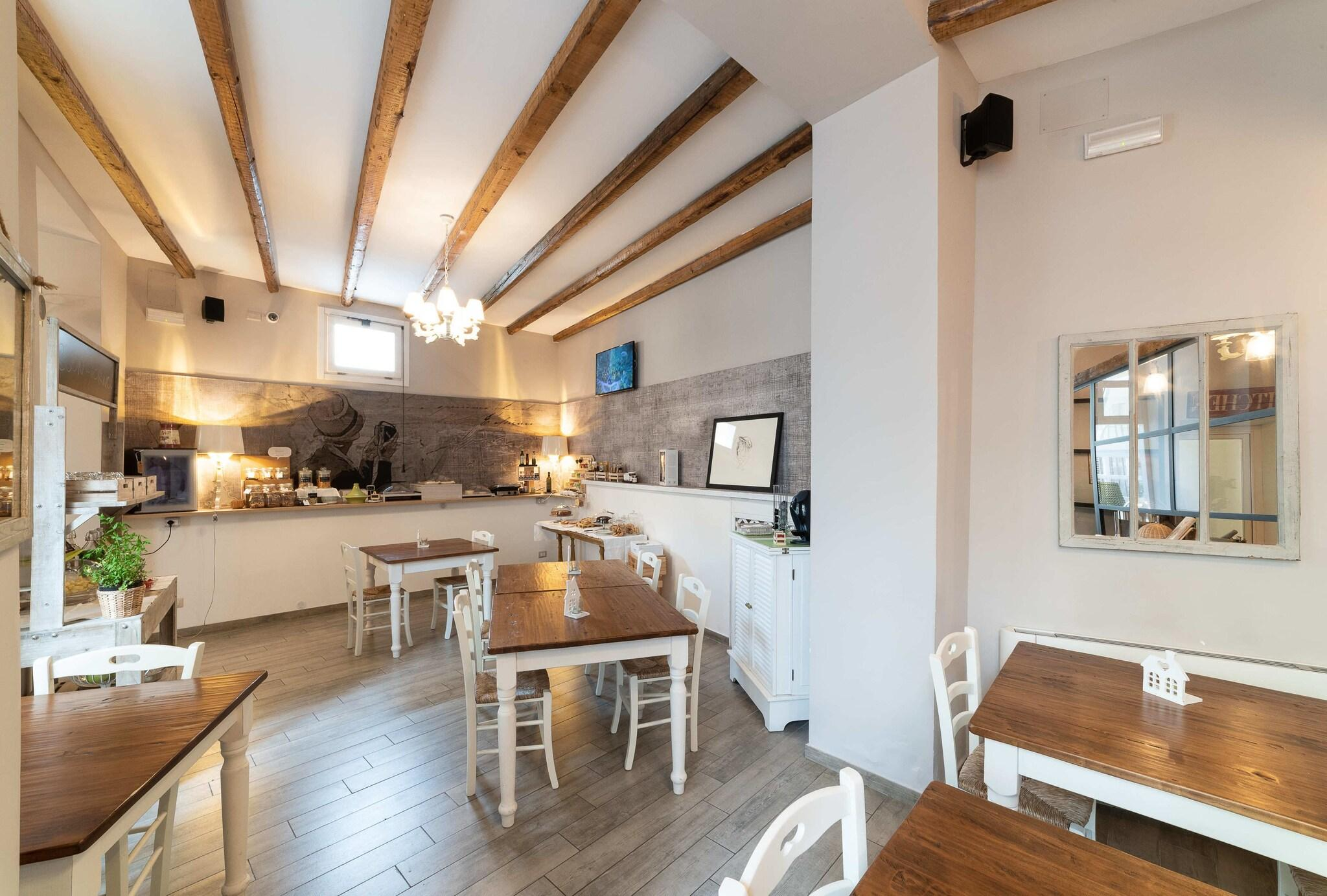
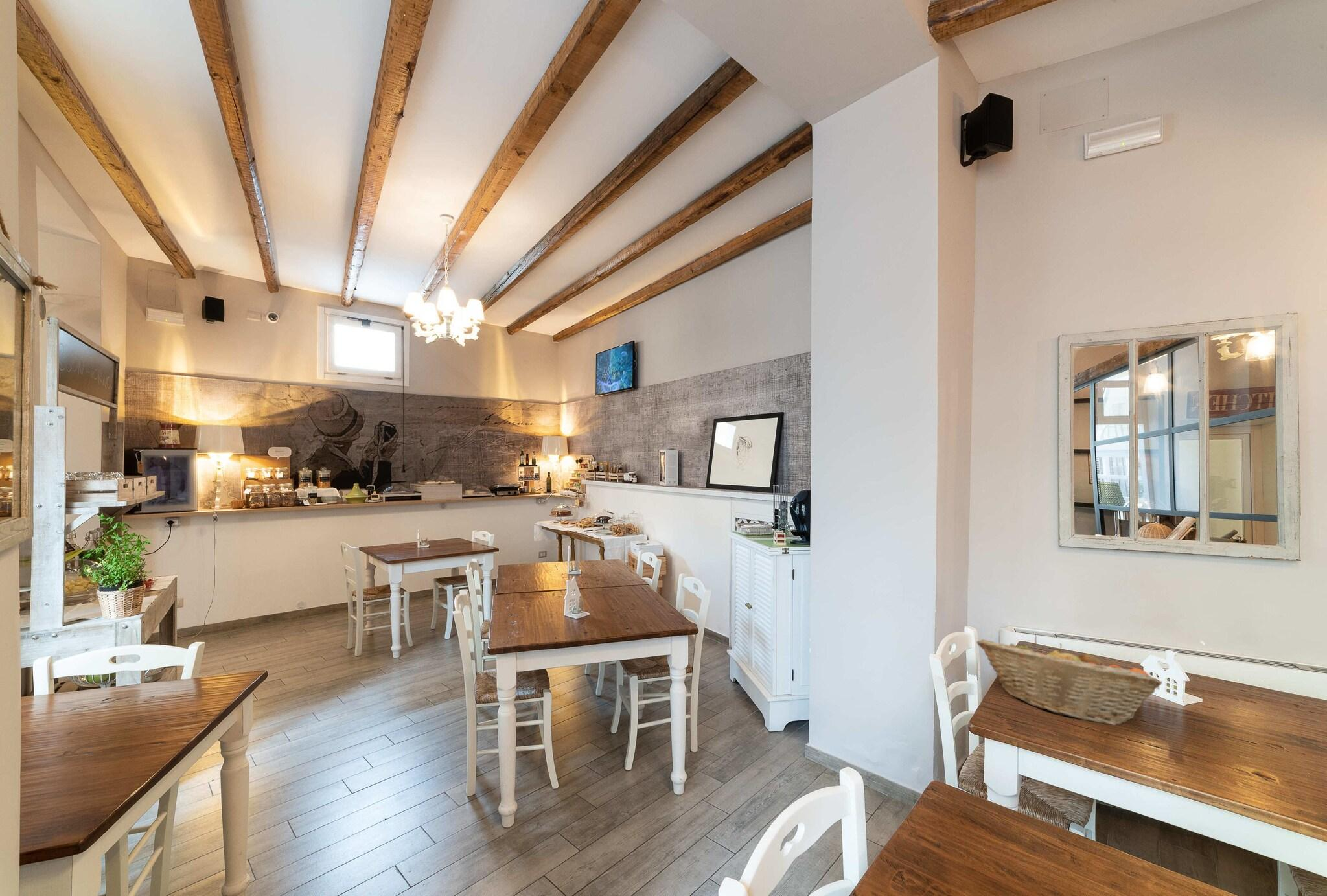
+ fruit basket (1061, 671)
